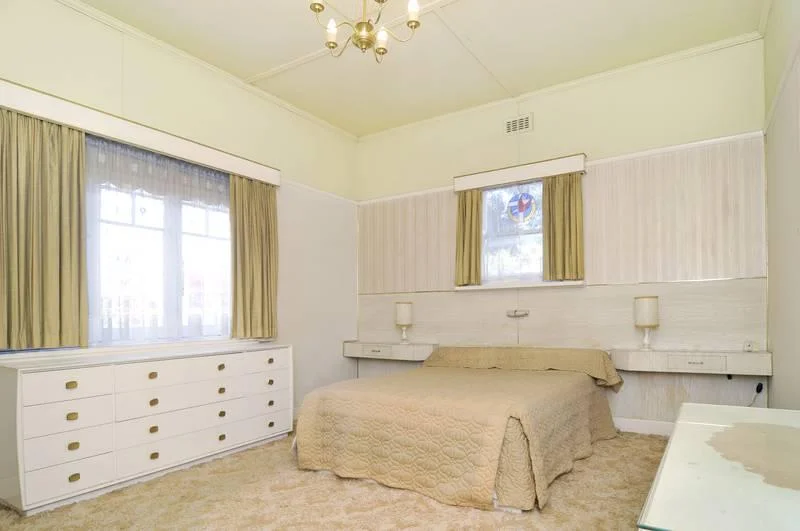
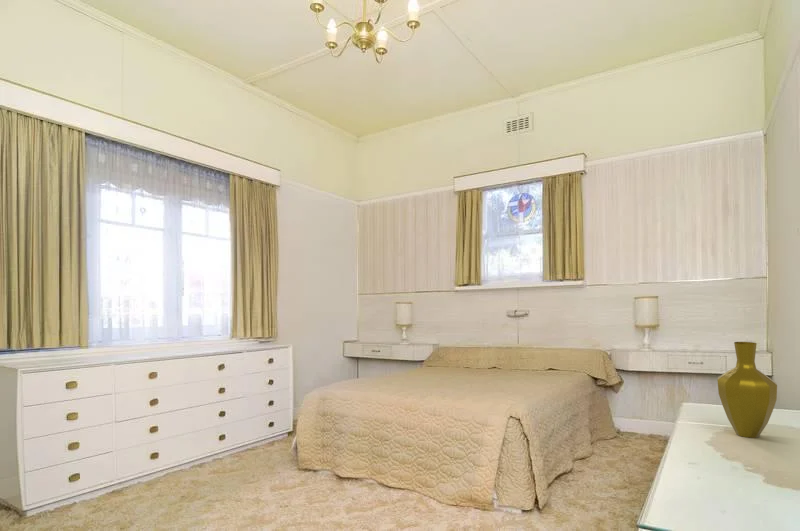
+ vase (746, 388)
